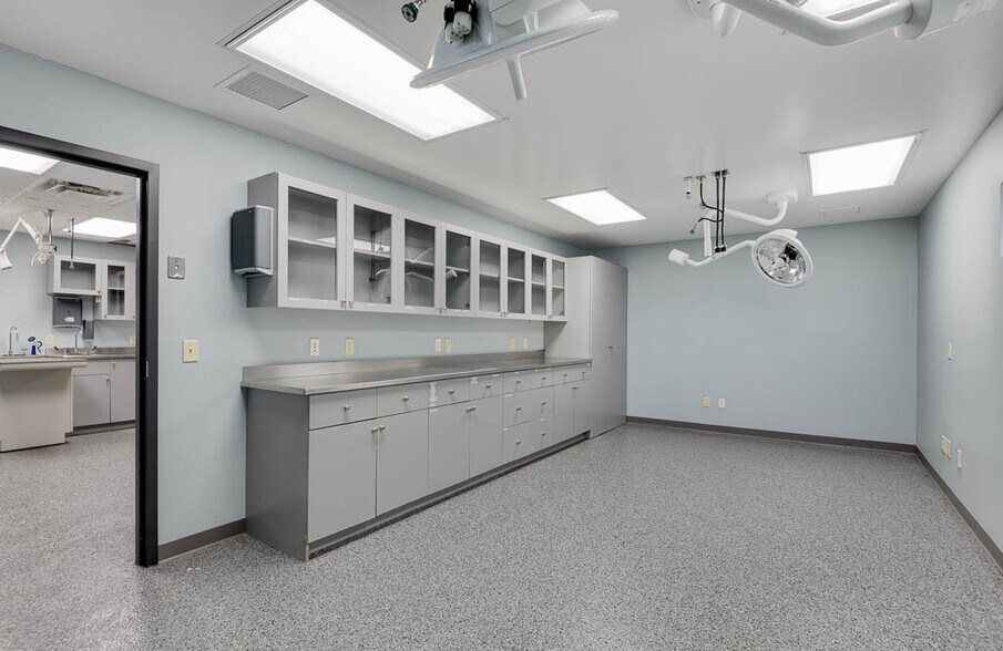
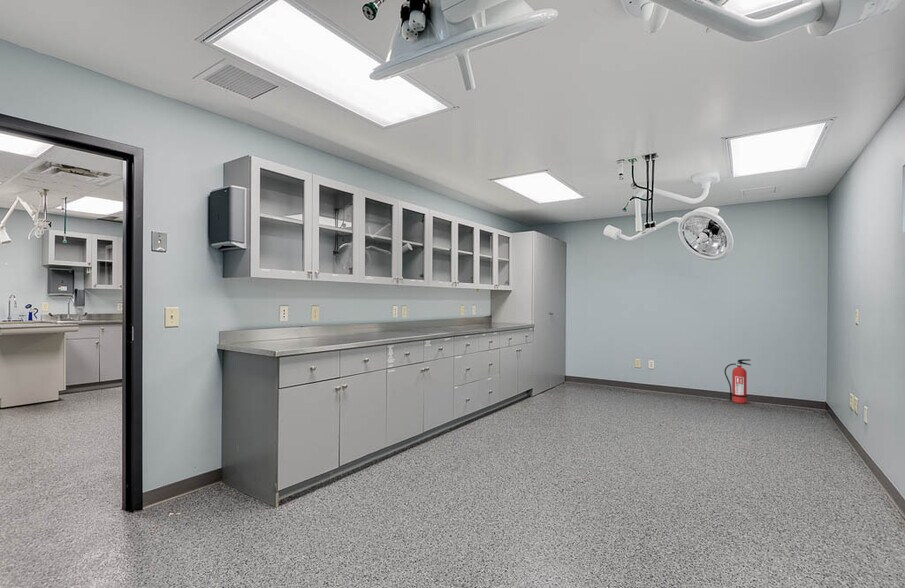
+ fire extinguisher (737, 380)
